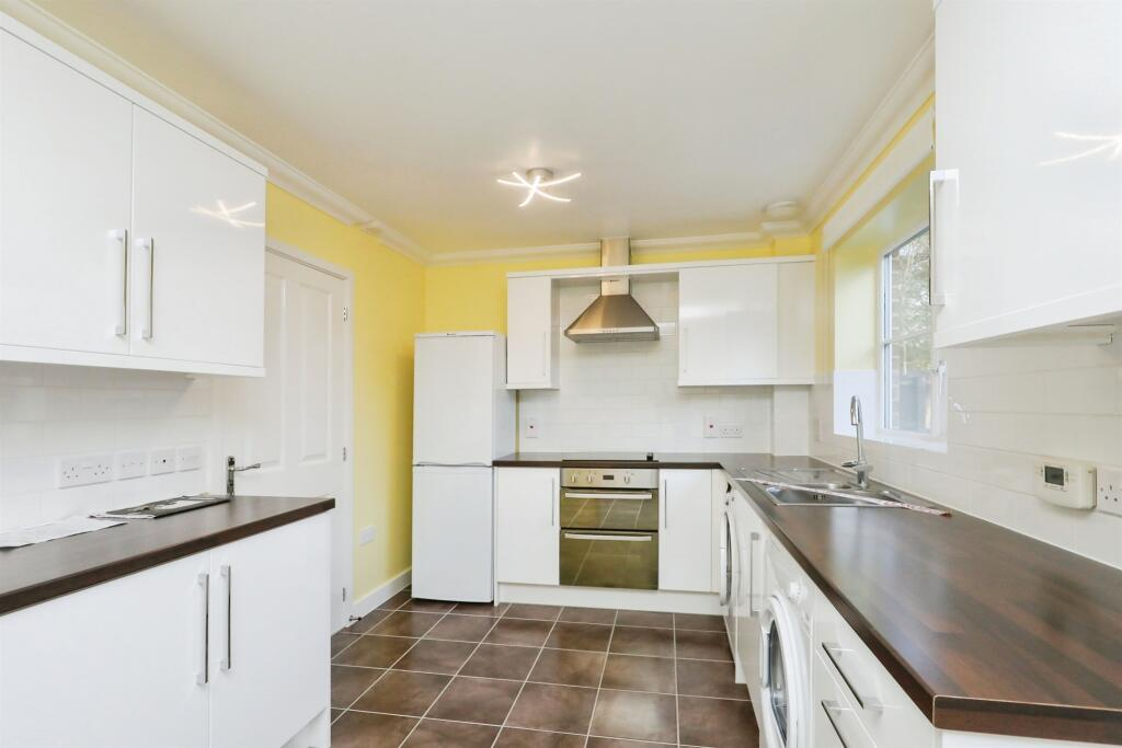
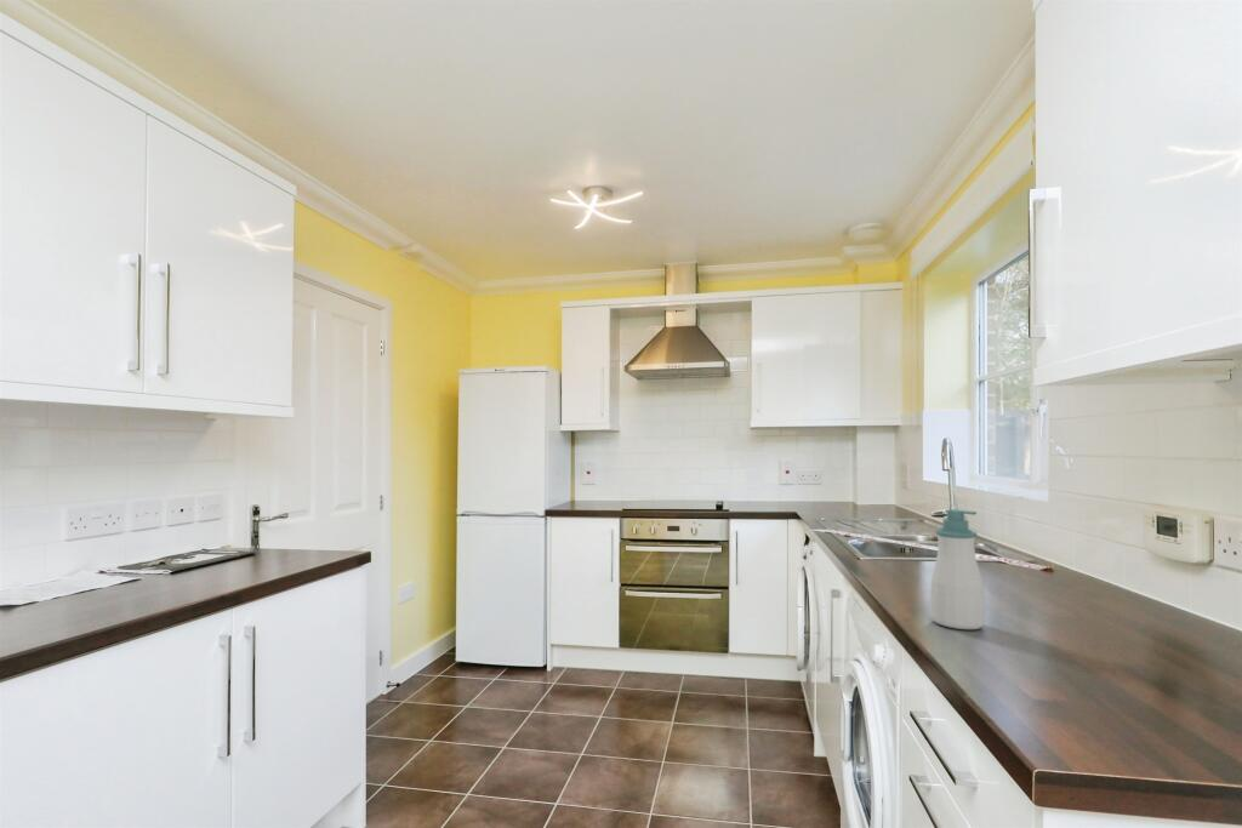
+ soap bottle (956, 566)
